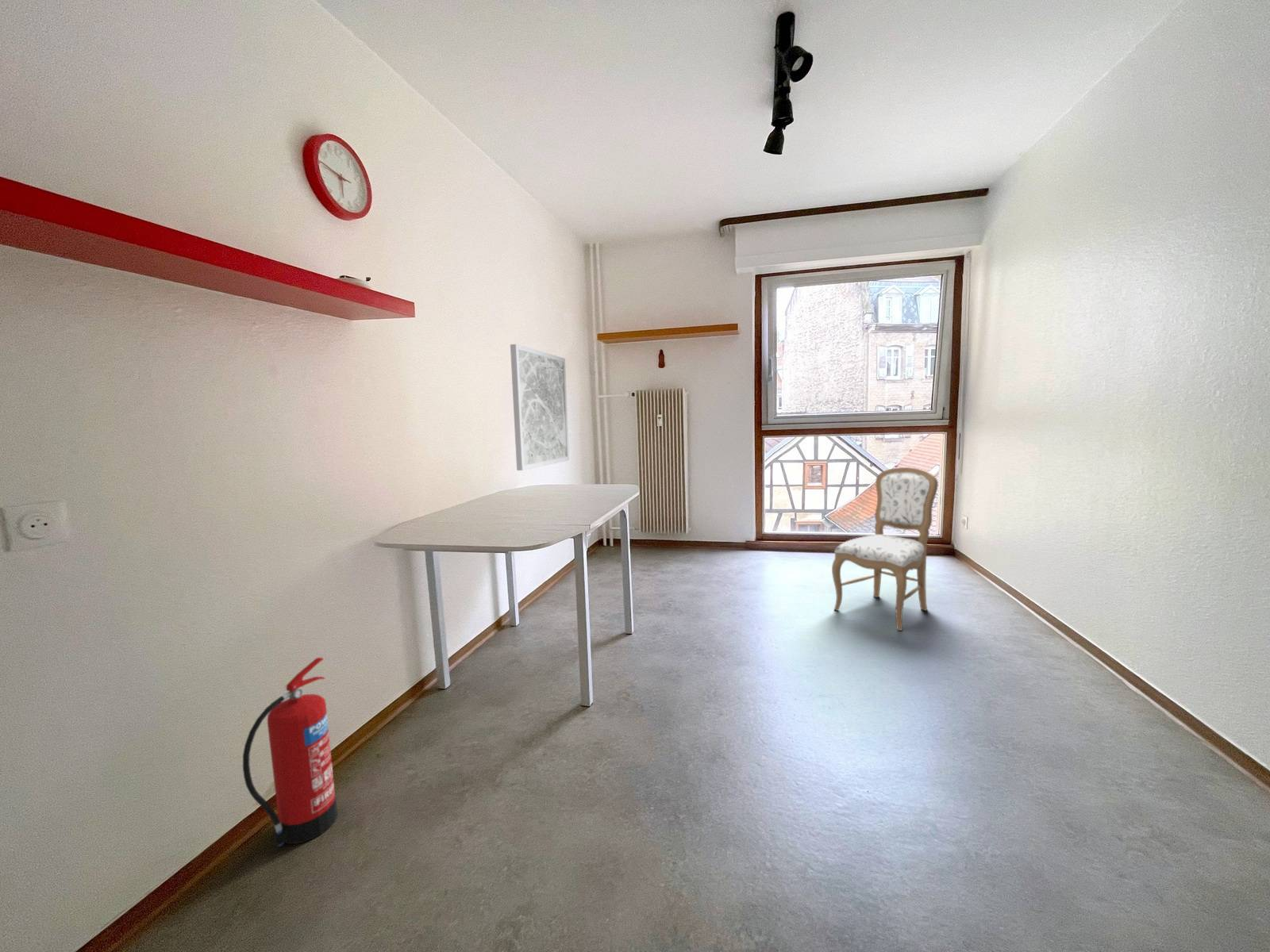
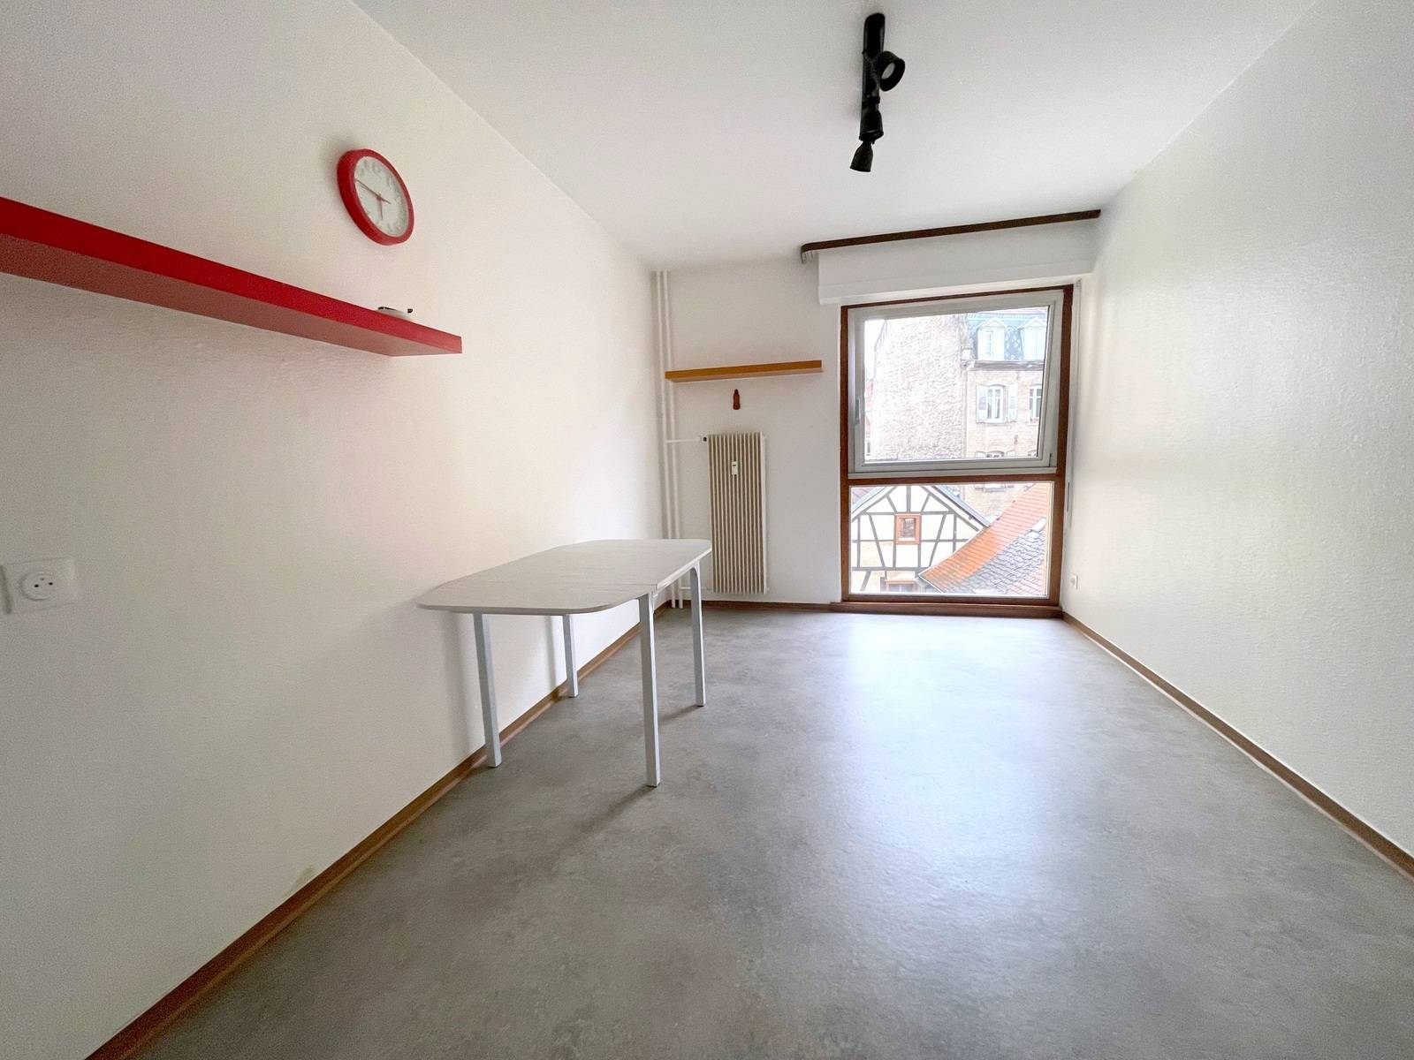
- fire extinguisher (291, 756)
- wall art (543, 409)
- chair (887, 541)
